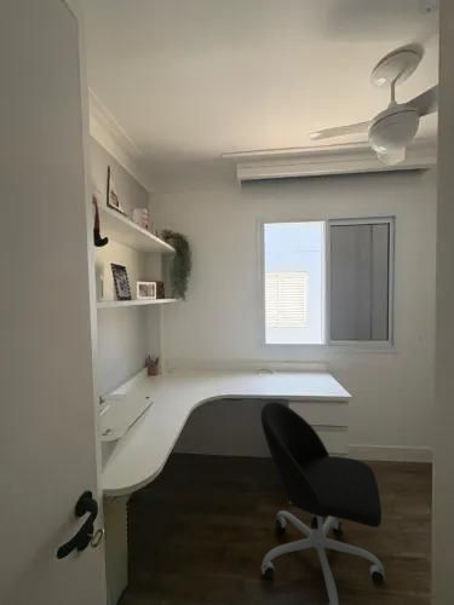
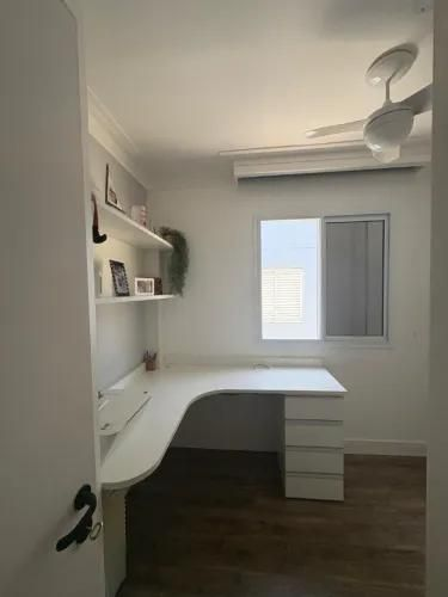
- office chair (321, 488)
